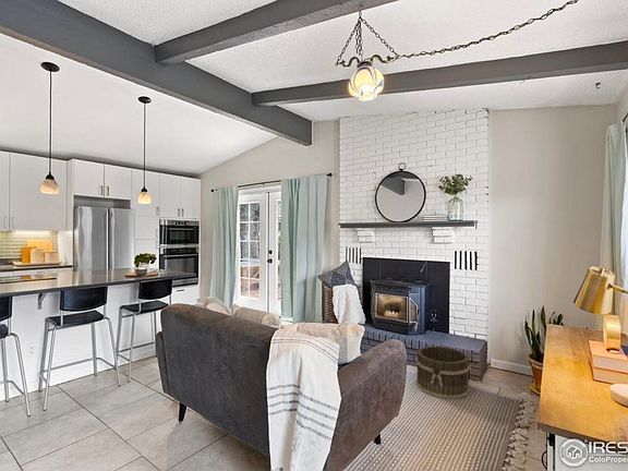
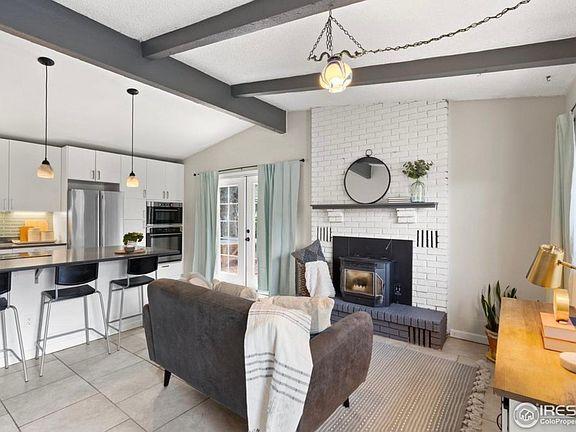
- bucket (442, 370)
